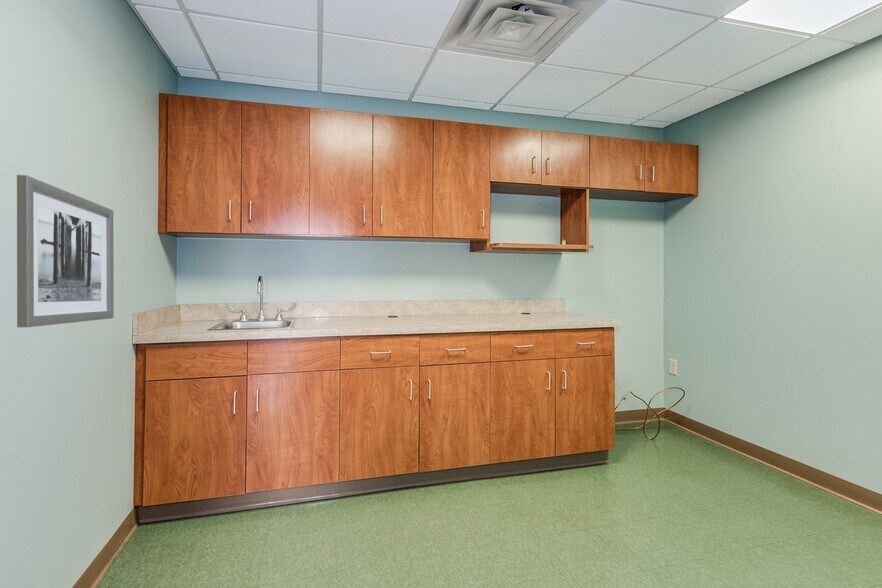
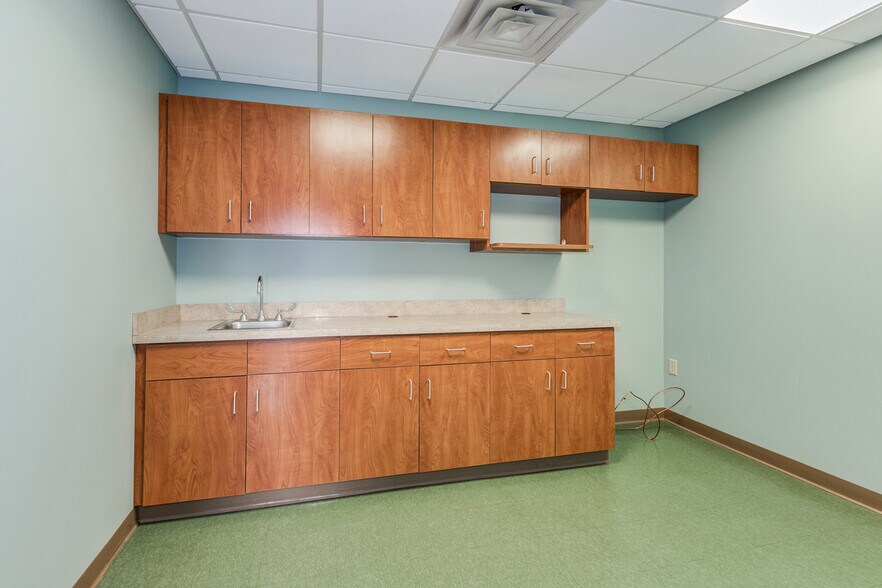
- wall art (73, 258)
